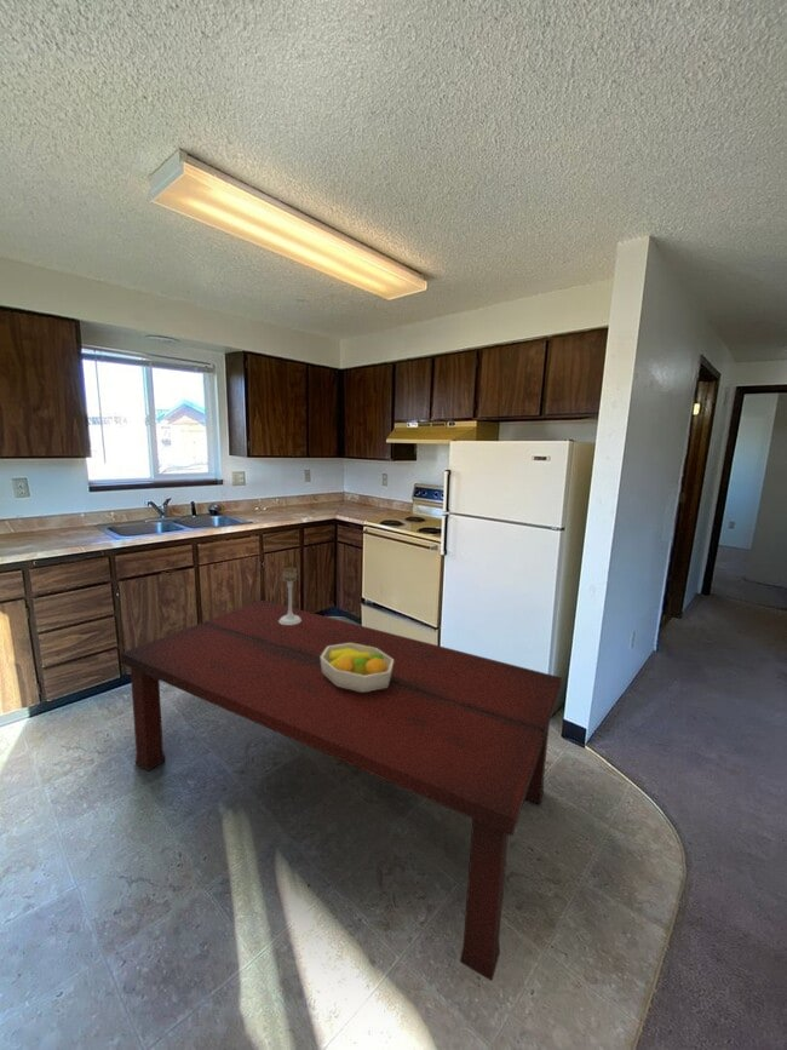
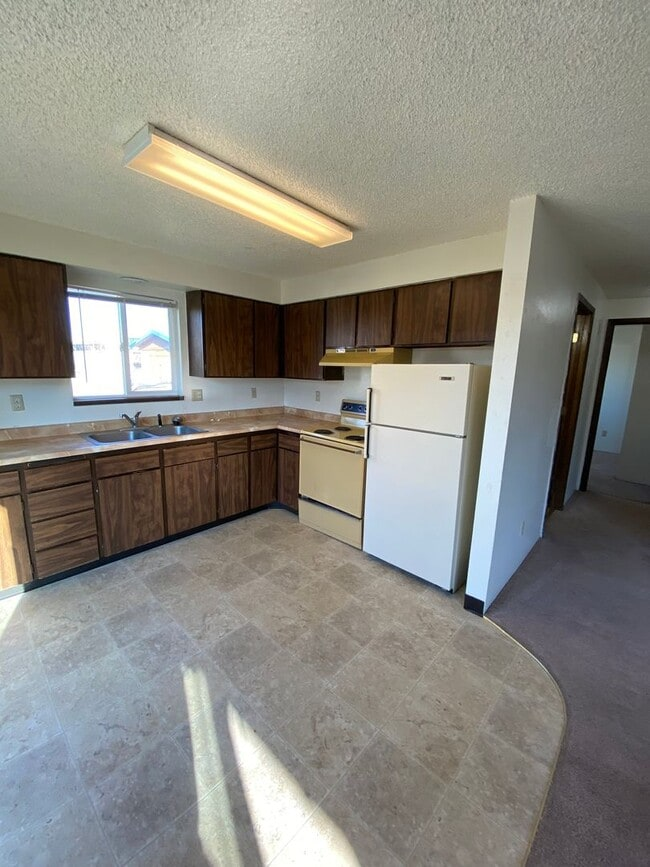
- fruit bowl (356, 664)
- candle holder (289, 595)
- dining table (335, 722)
